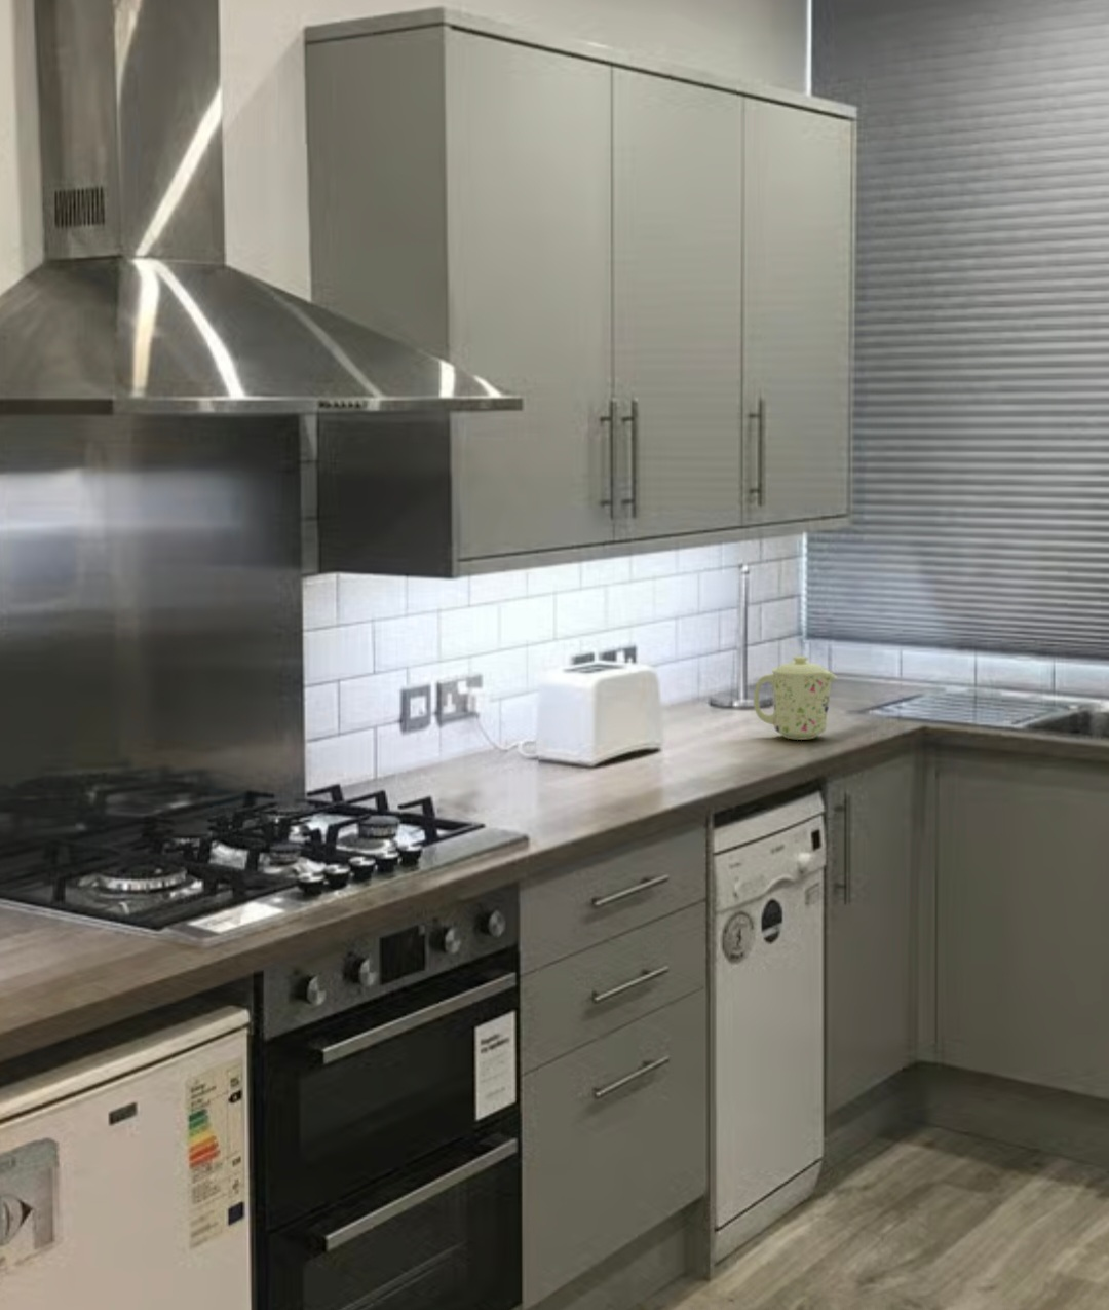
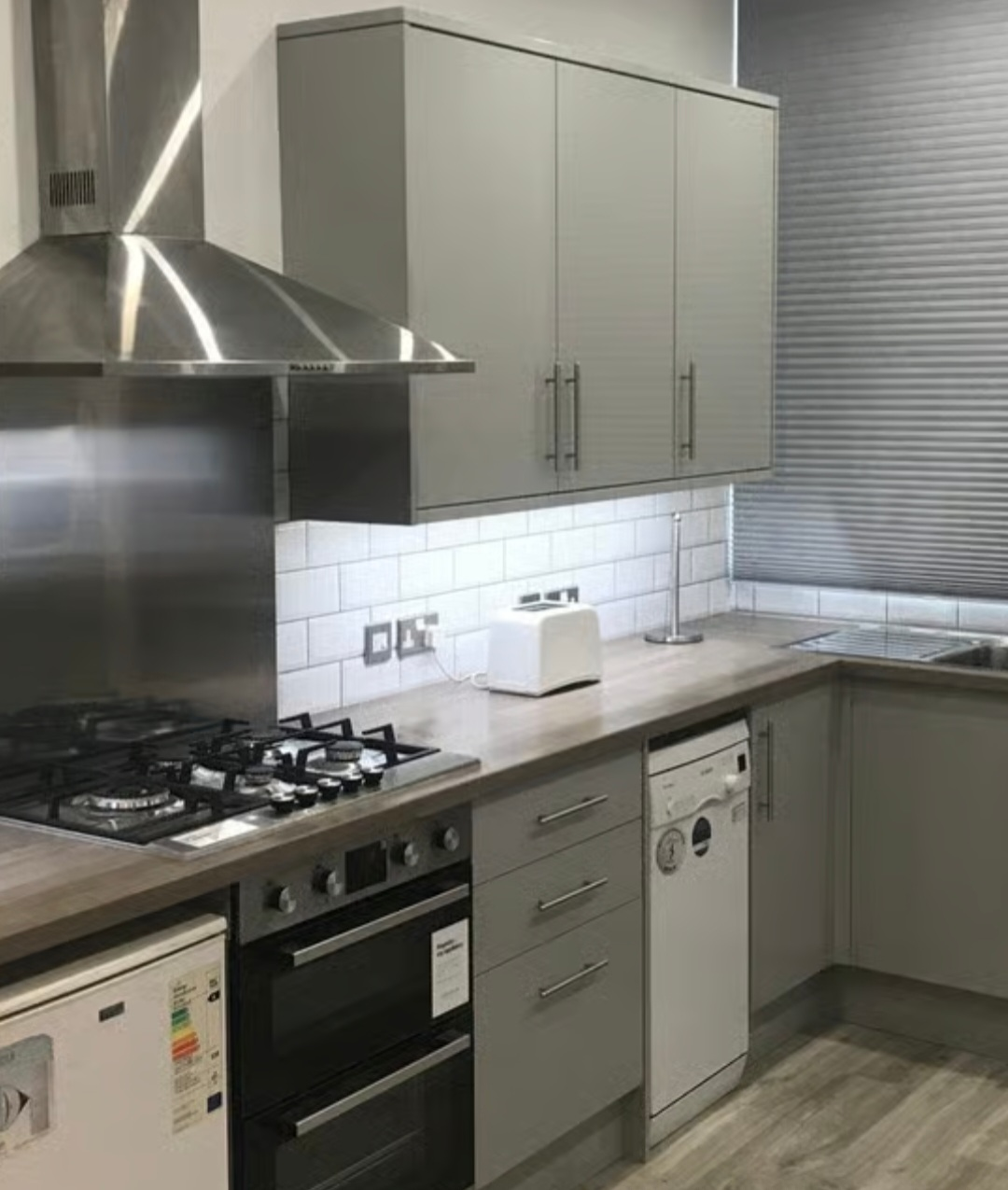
- mug (794, 697)
